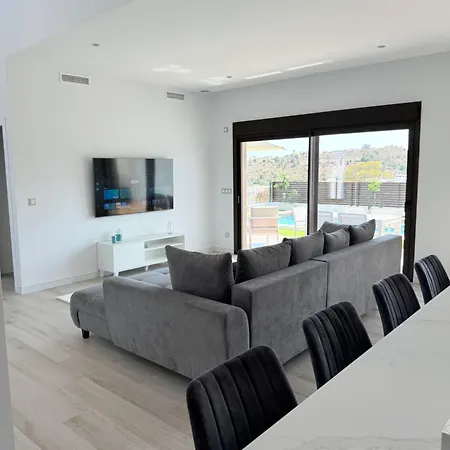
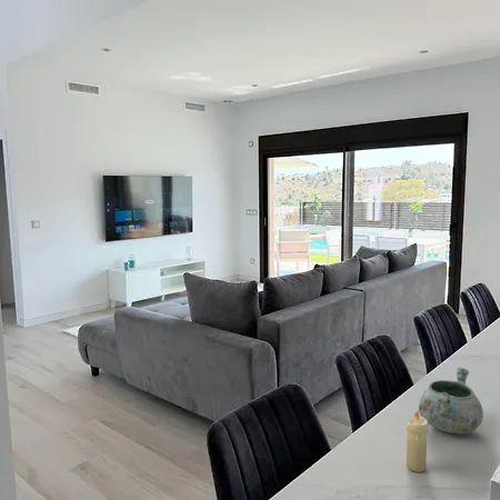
+ decorative bowl (450, 402)
+ candle (417, 439)
